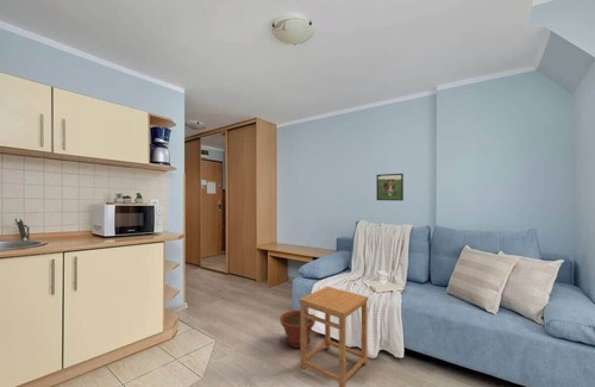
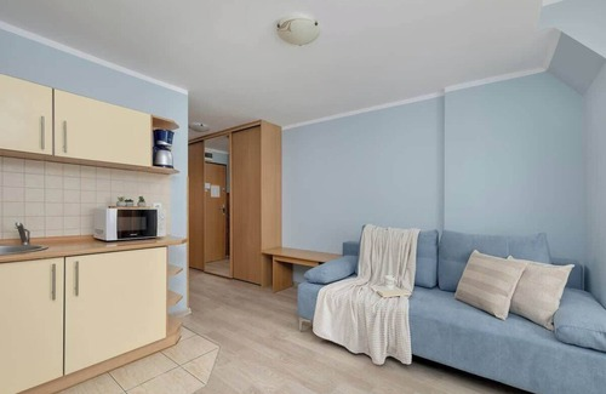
- side table (330, 331)
- plant pot (298, 330)
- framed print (389, 187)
